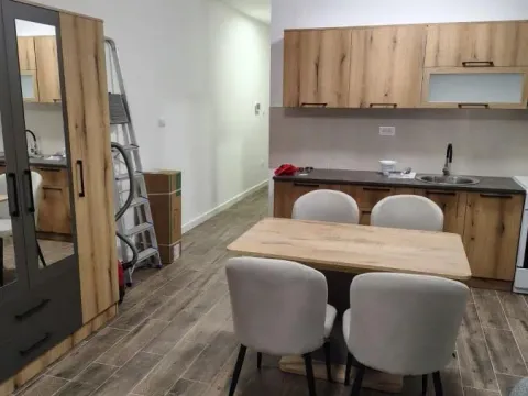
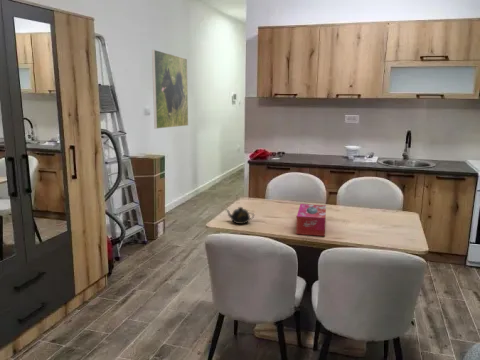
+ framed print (171, 91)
+ tissue box (311, 218)
+ teapot (239, 214)
